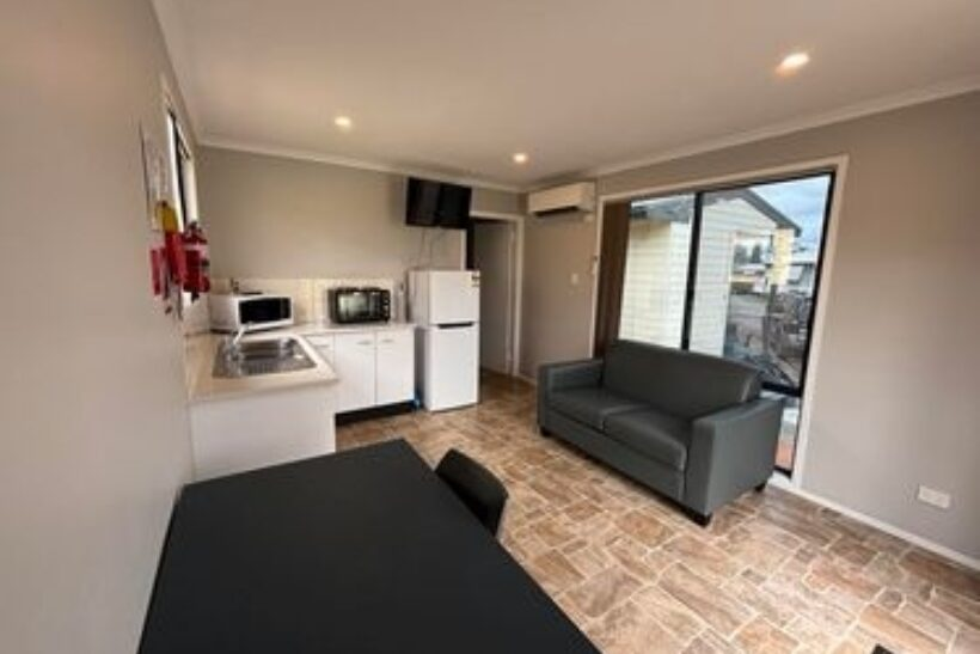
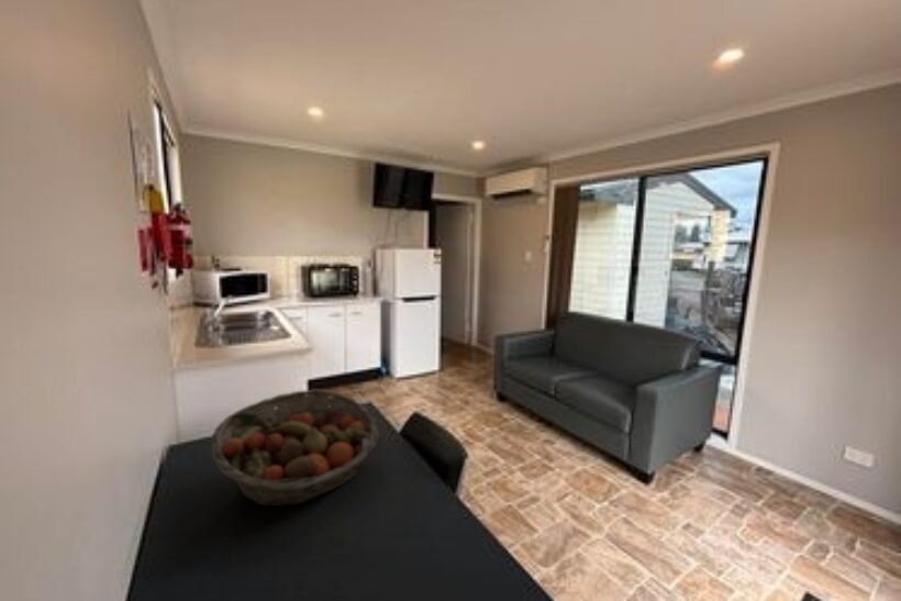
+ fruit basket (301, 442)
